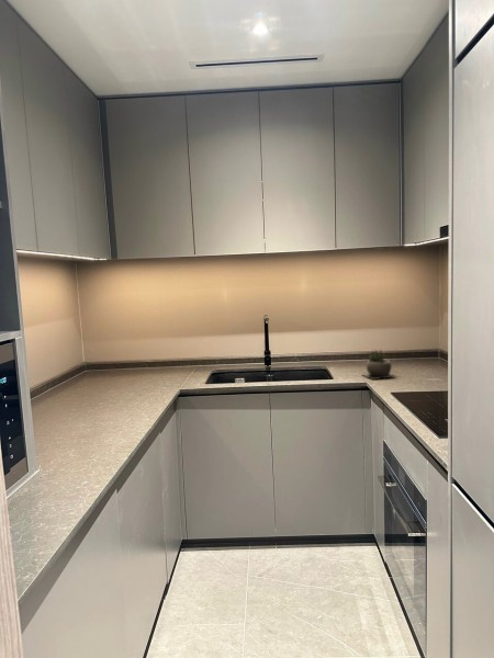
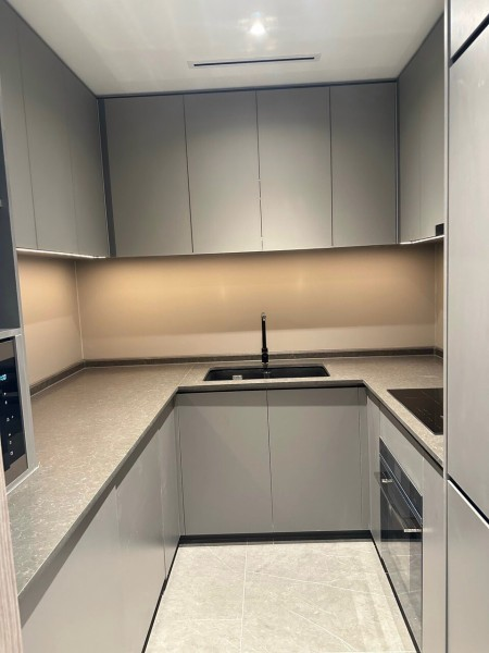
- succulent plant (378, 362)
